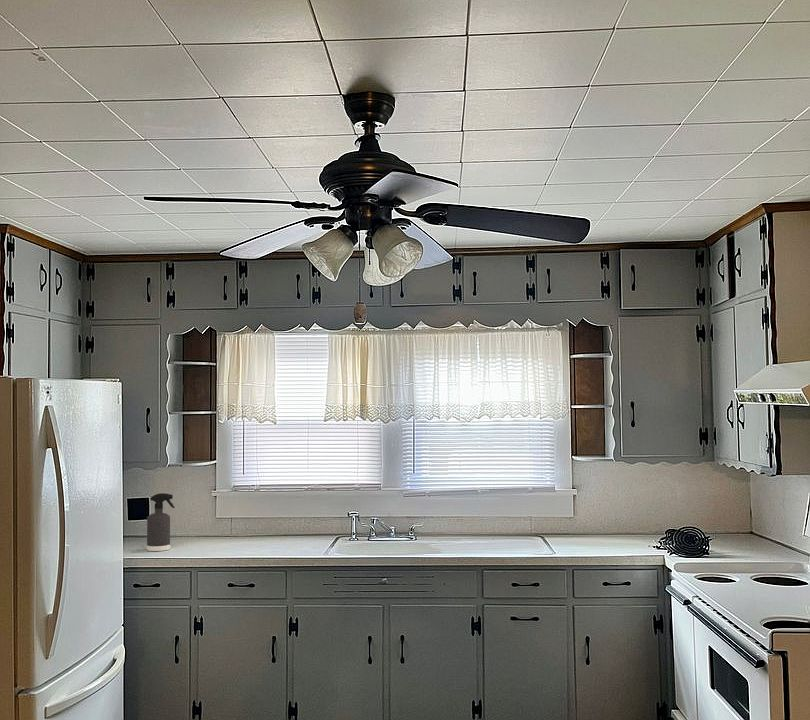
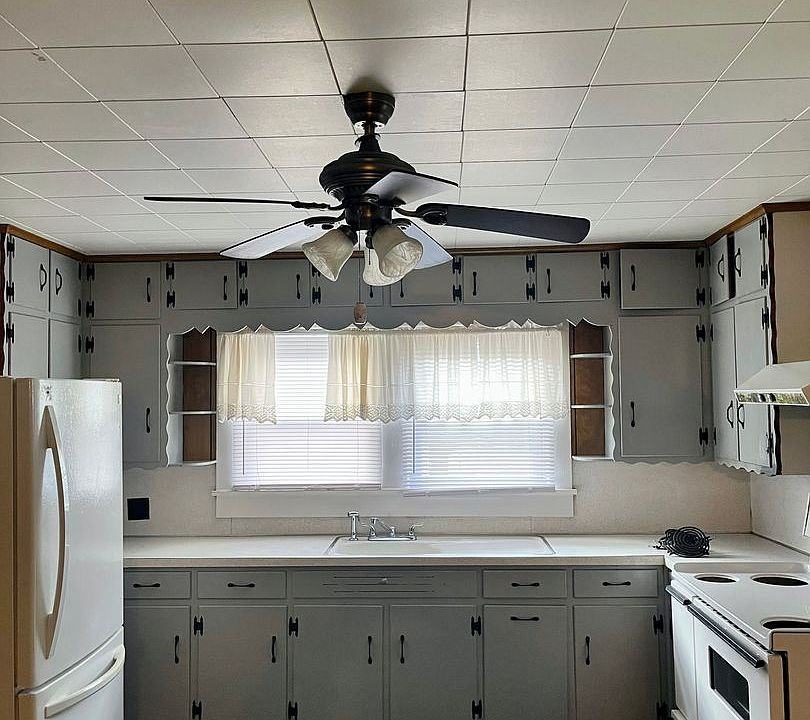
- spray bottle (160, 521)
